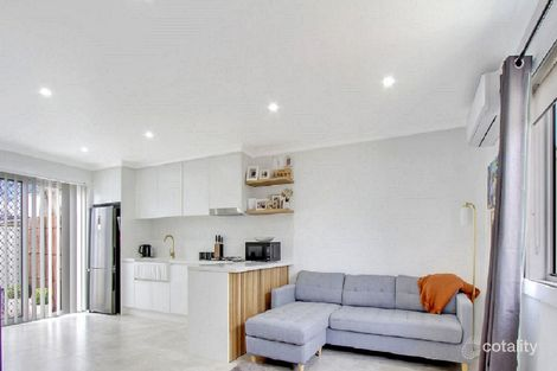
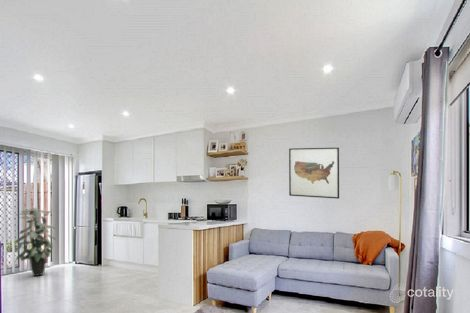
+ wall art (313, 172)
+ indoor plant (35, 241)
